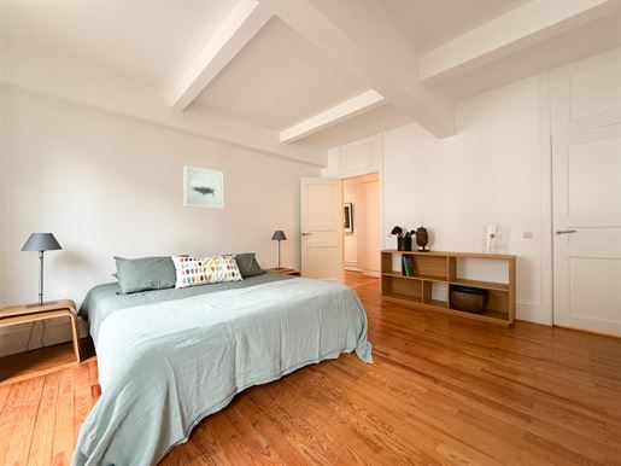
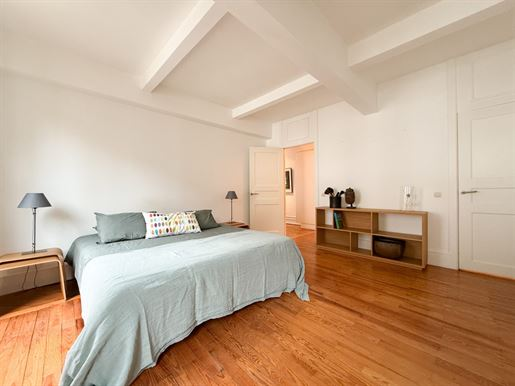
- wall art (204, 188)
